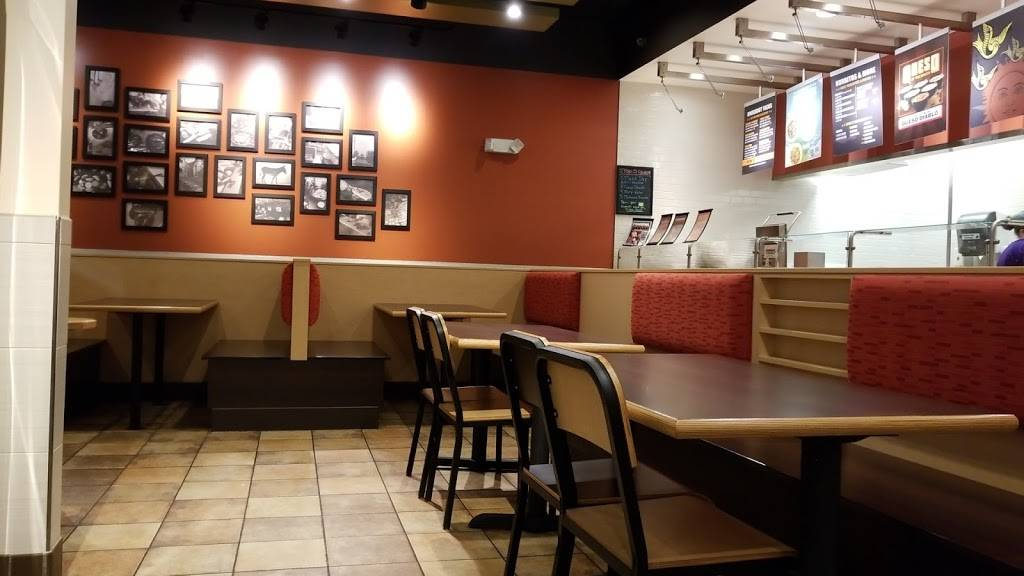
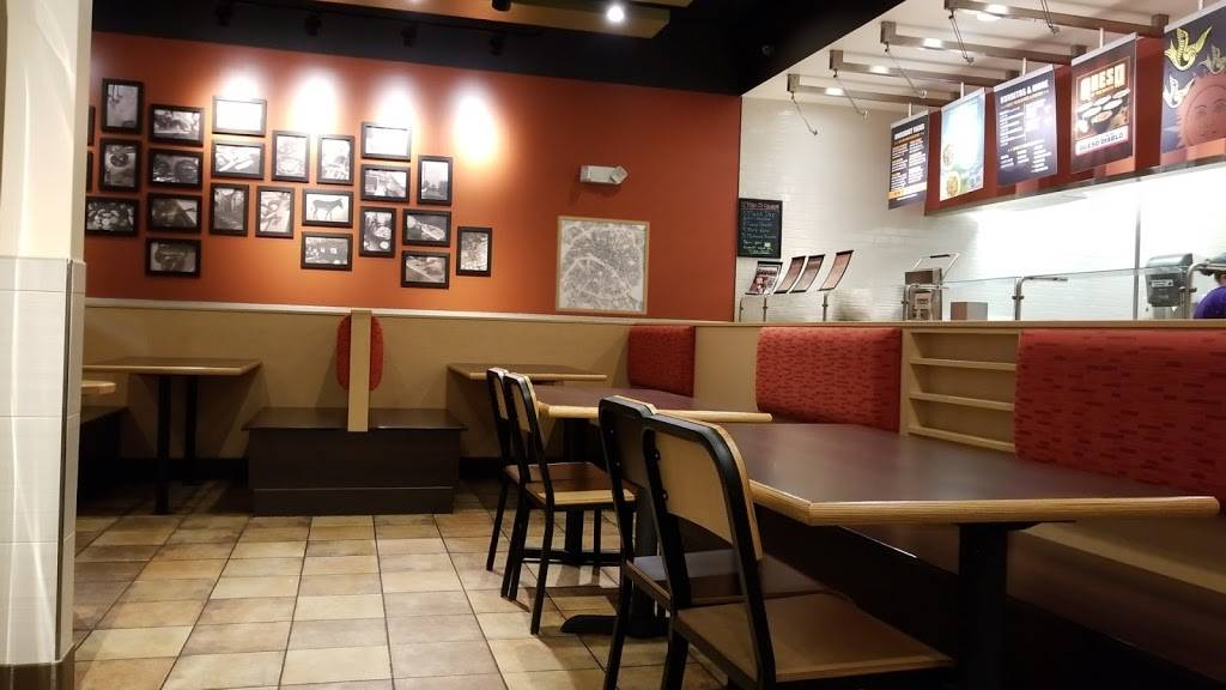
+ wall art (602, 266)
